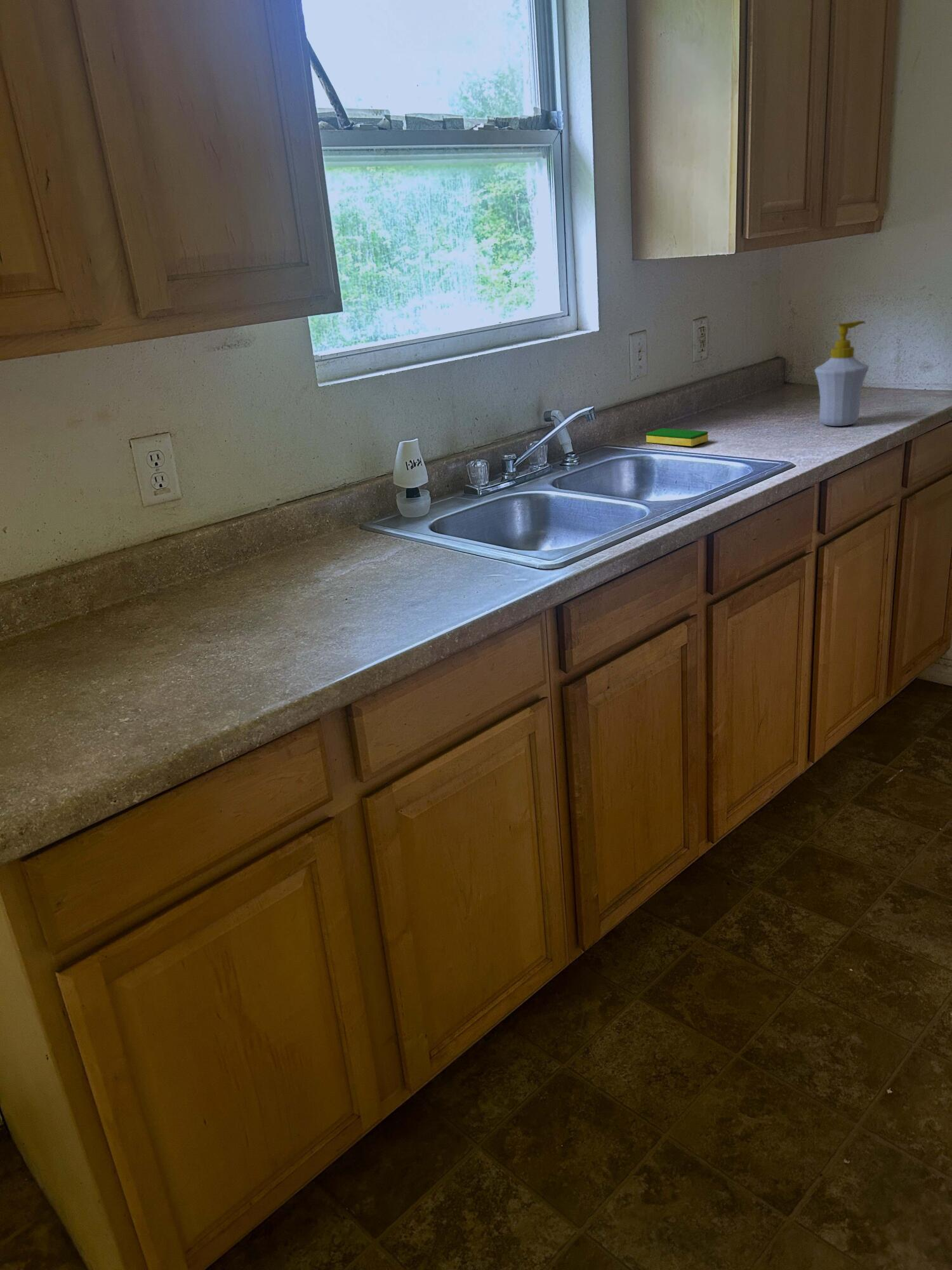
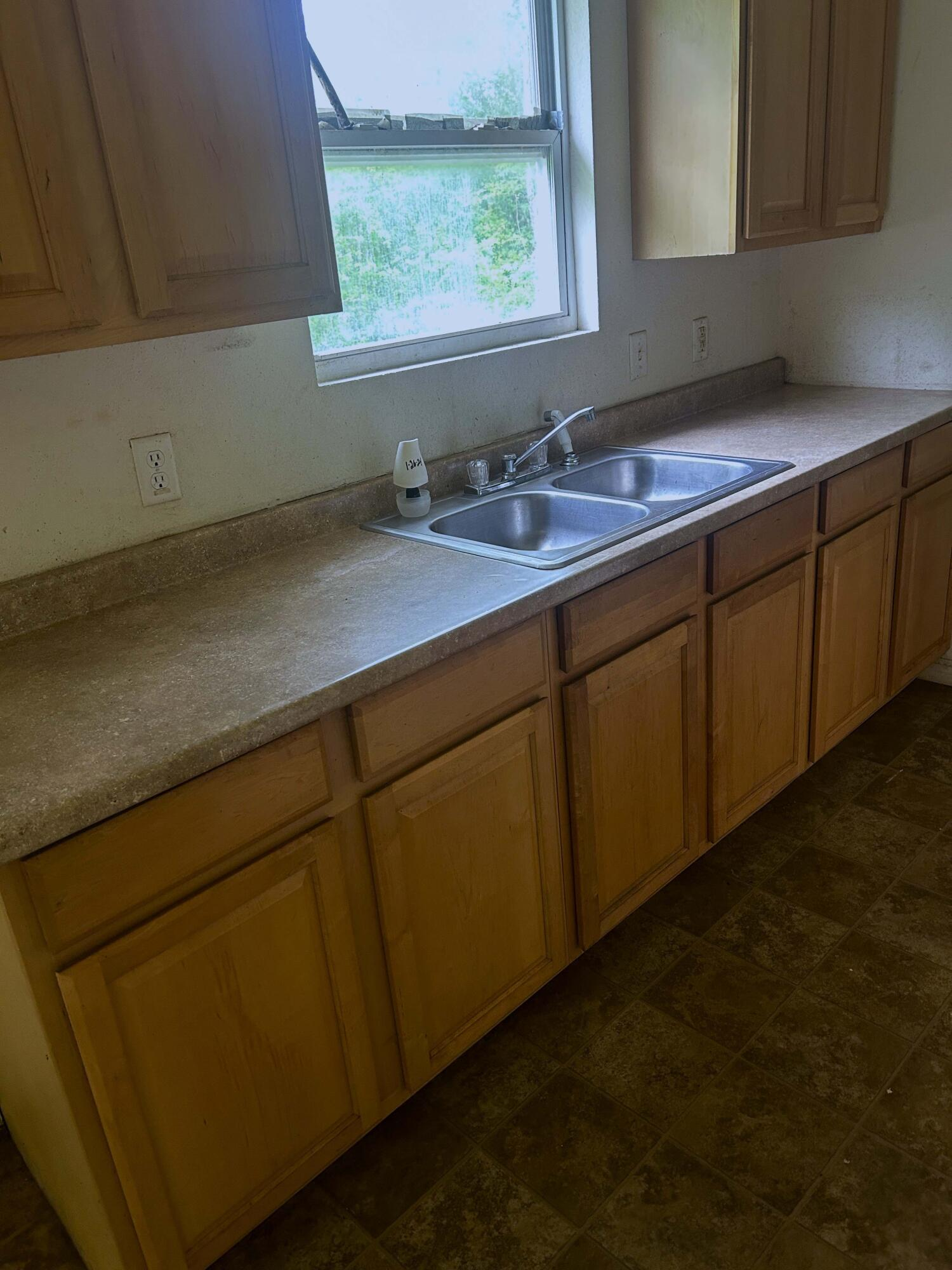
- dish sponge (677, 437)
- soap bottle (841, 373)
